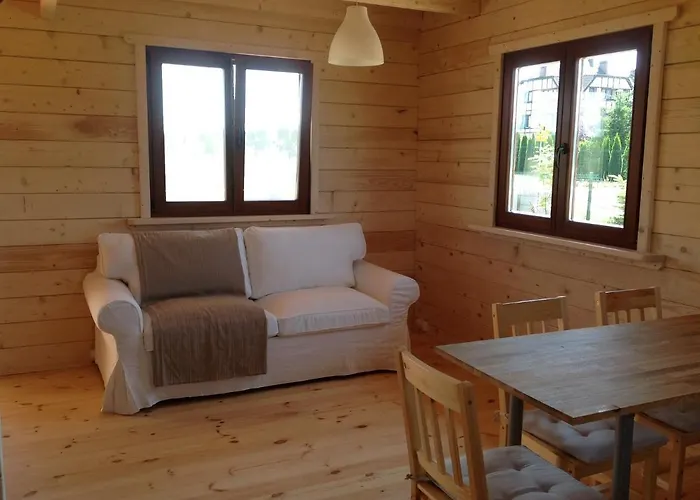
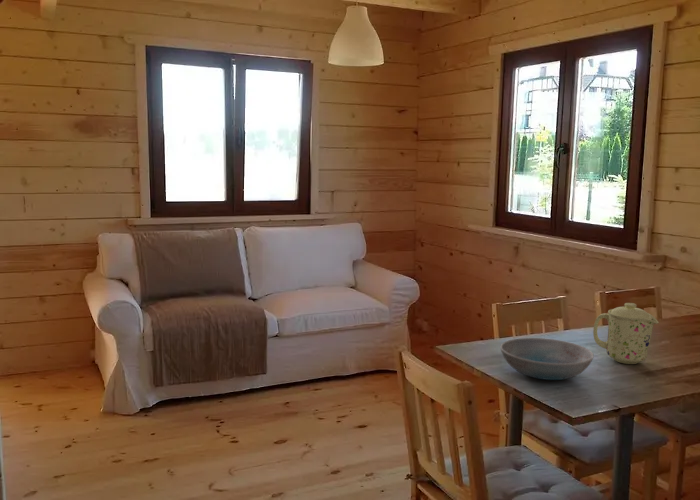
+ mug (624, 331)
+ dish (545, 362)
